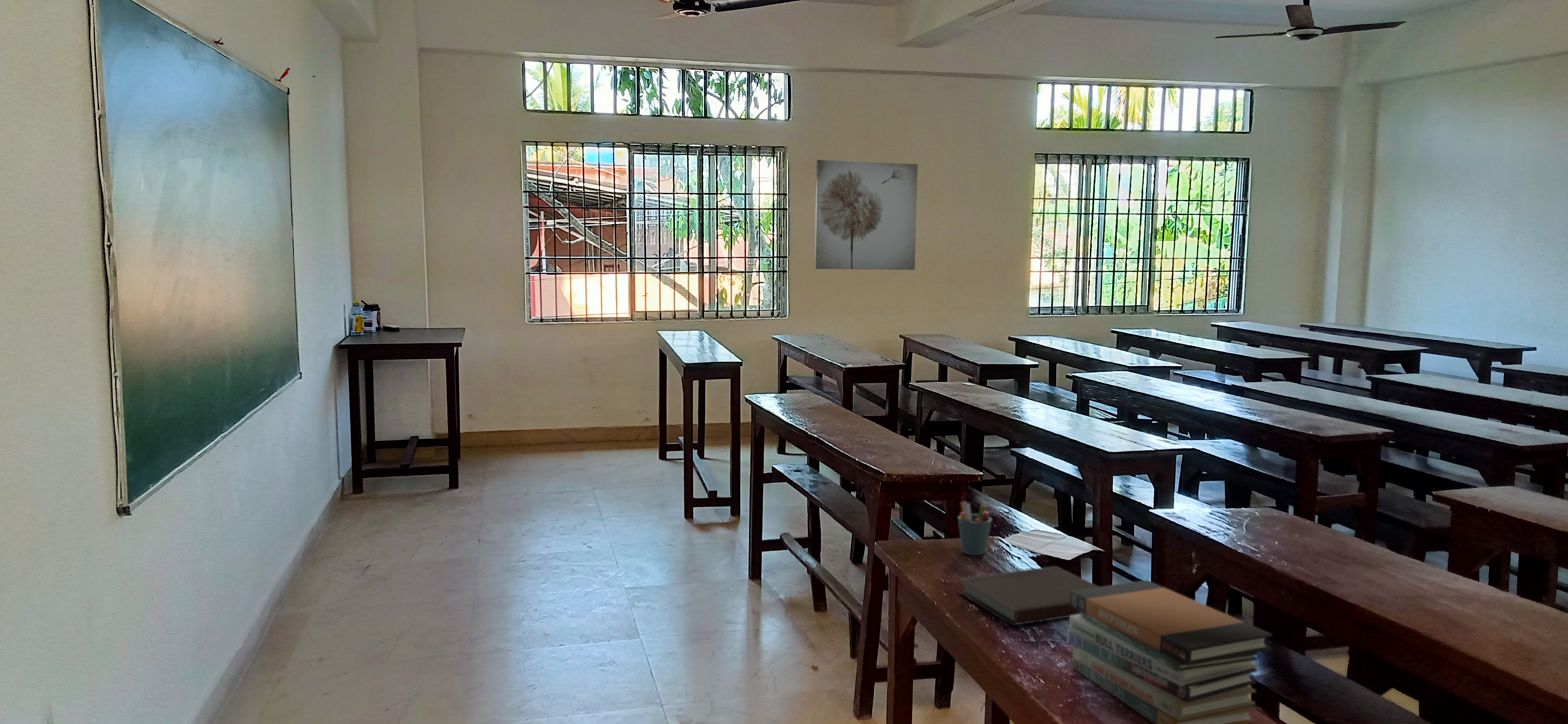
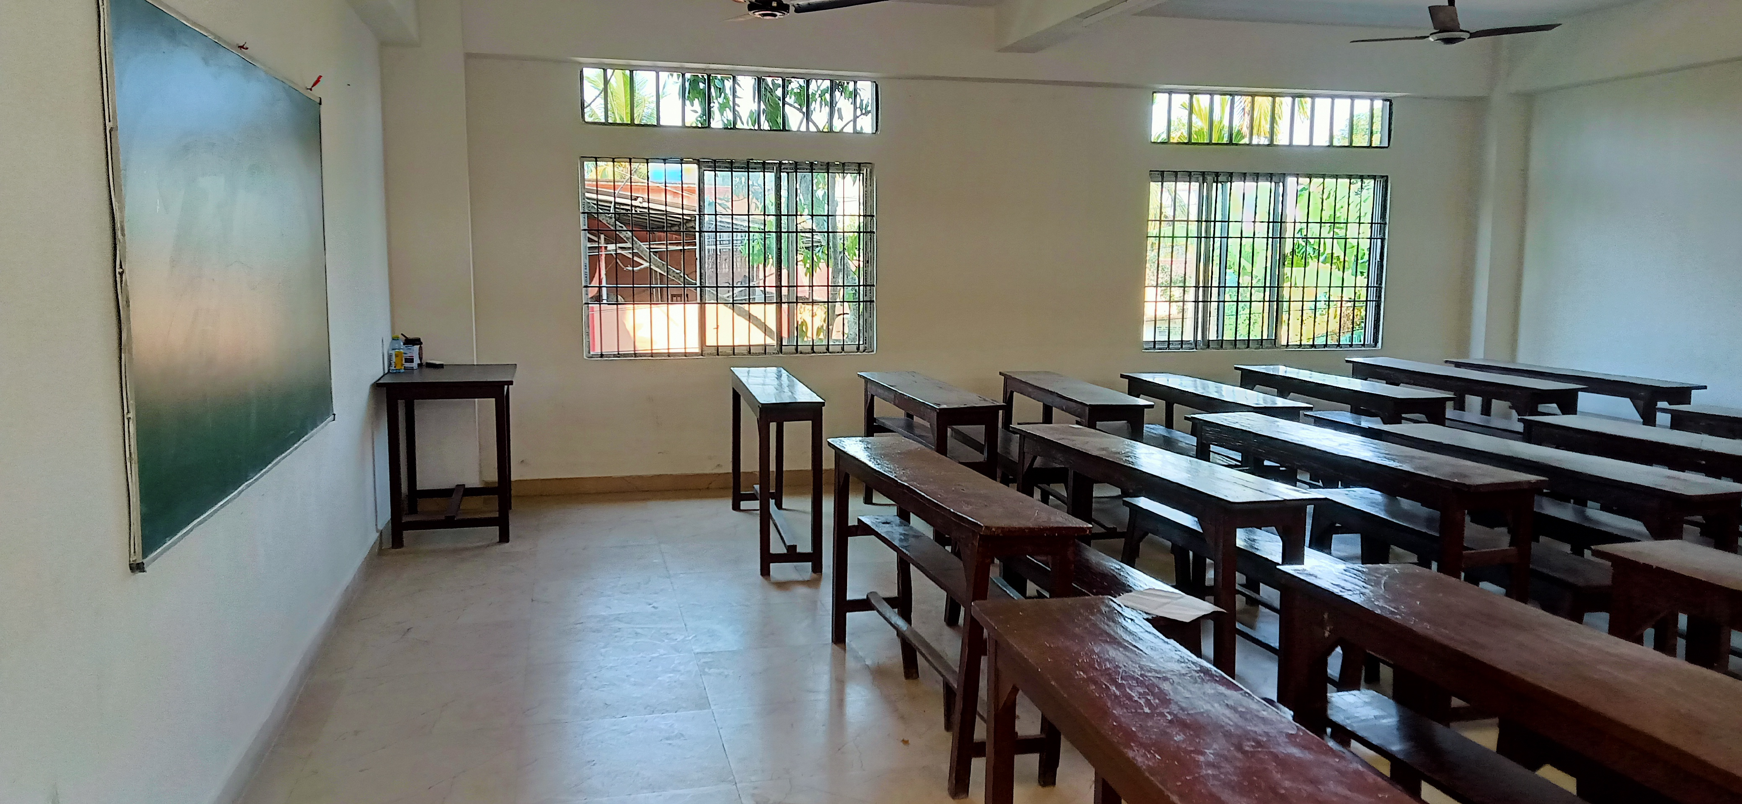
- book stack (1160, 652)
- pen holder (974, 526)
- notebook (1037, 594)
- wall art (866, 216)
